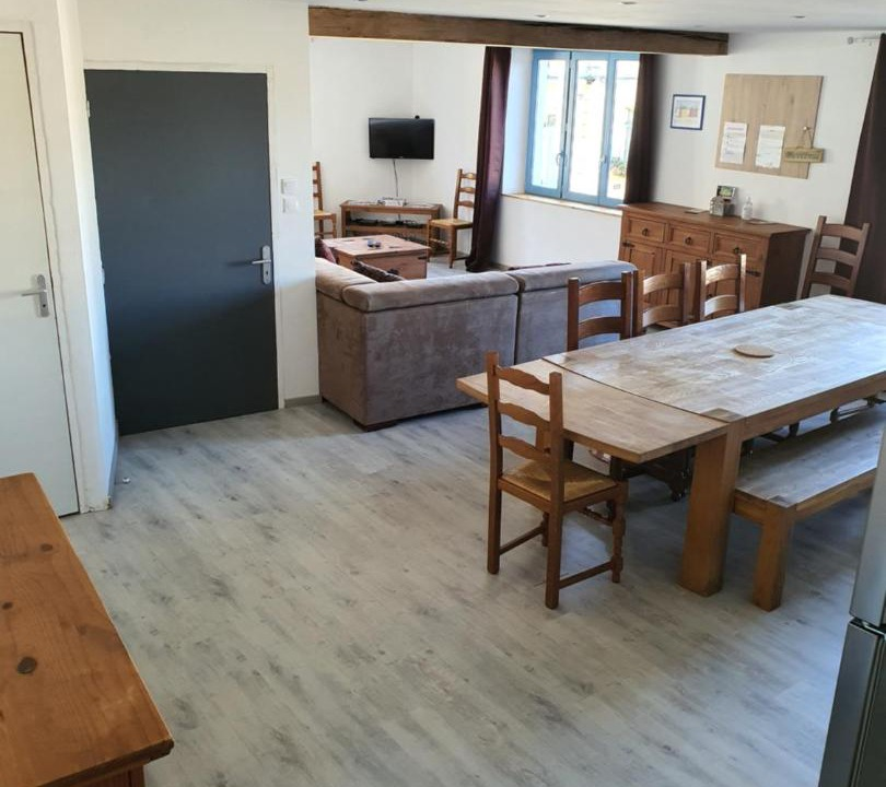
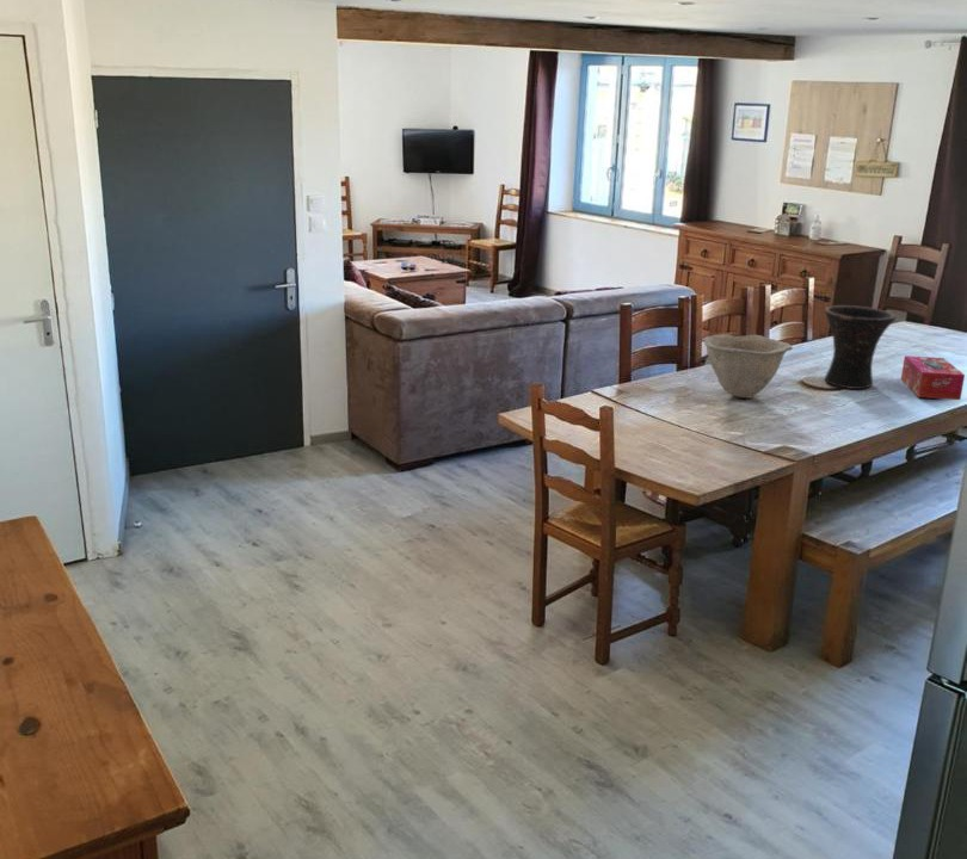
+ tissue box (931, 377)
+ bowl (743, 369)
+ vase (854, 347)
